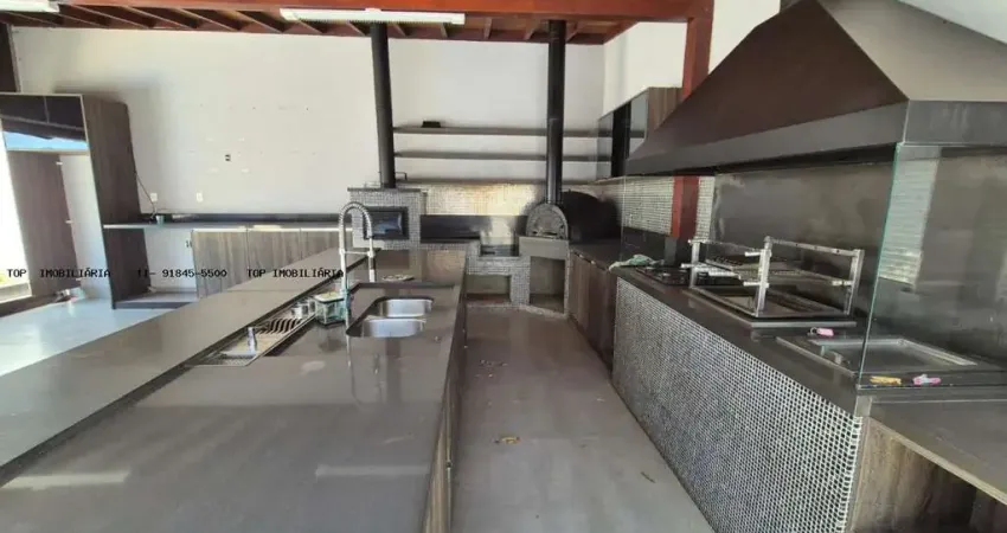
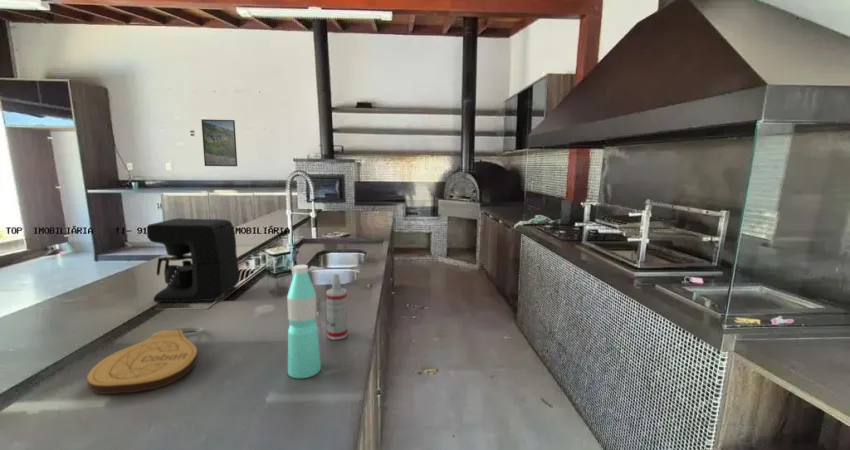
+ key chain (161, 348)
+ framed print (219, 143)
+ coffee maker (193, 257)
+ water bottle (302, 319)
+ spray bottle (336, 305)
